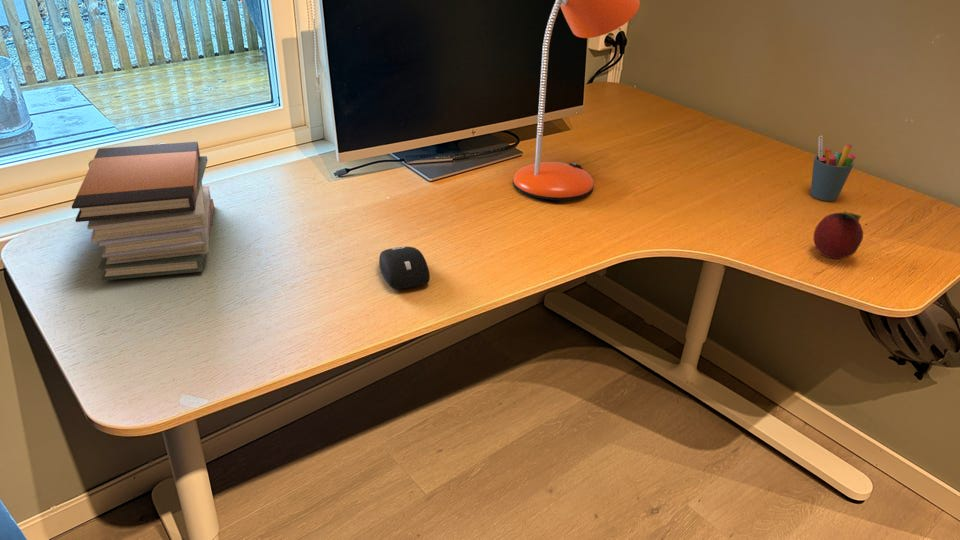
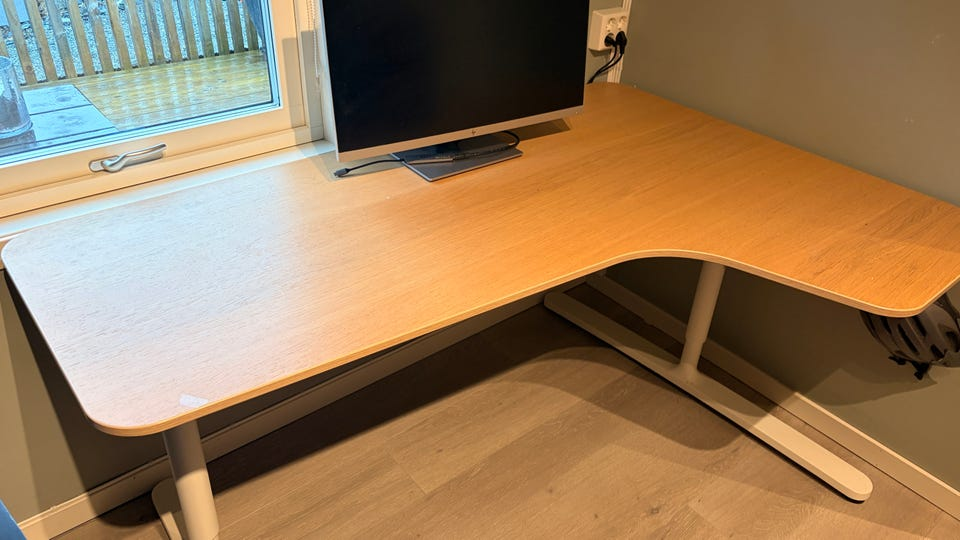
- fruit (839, 232)
- computer mouse (402, 262)
- pen holder (831, 168)
- desk lamp (546, 78)
- book stack (152, 207)
